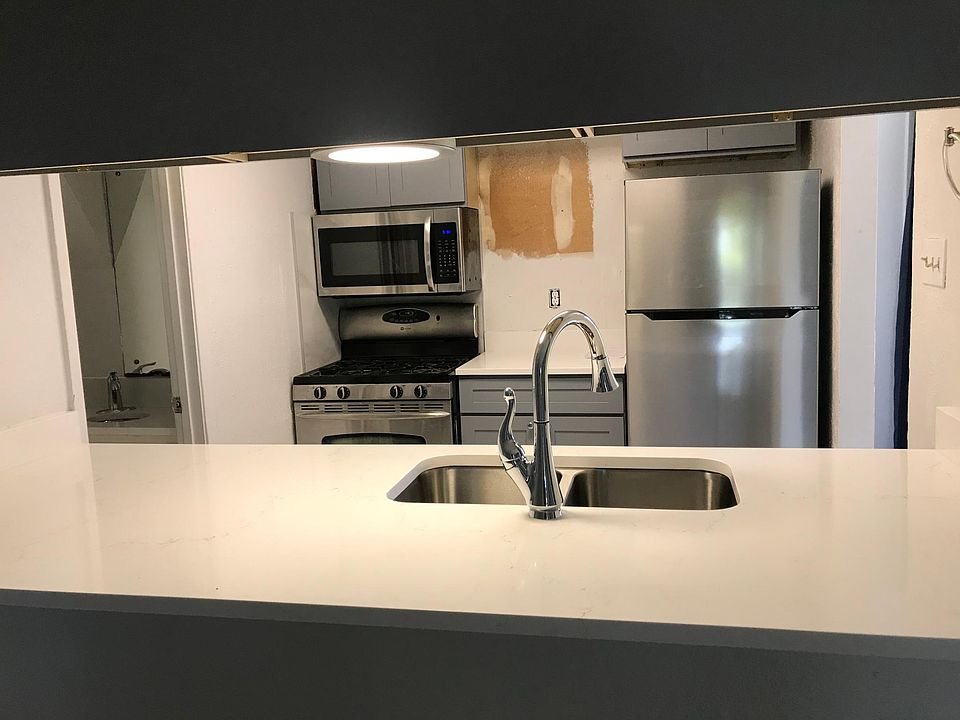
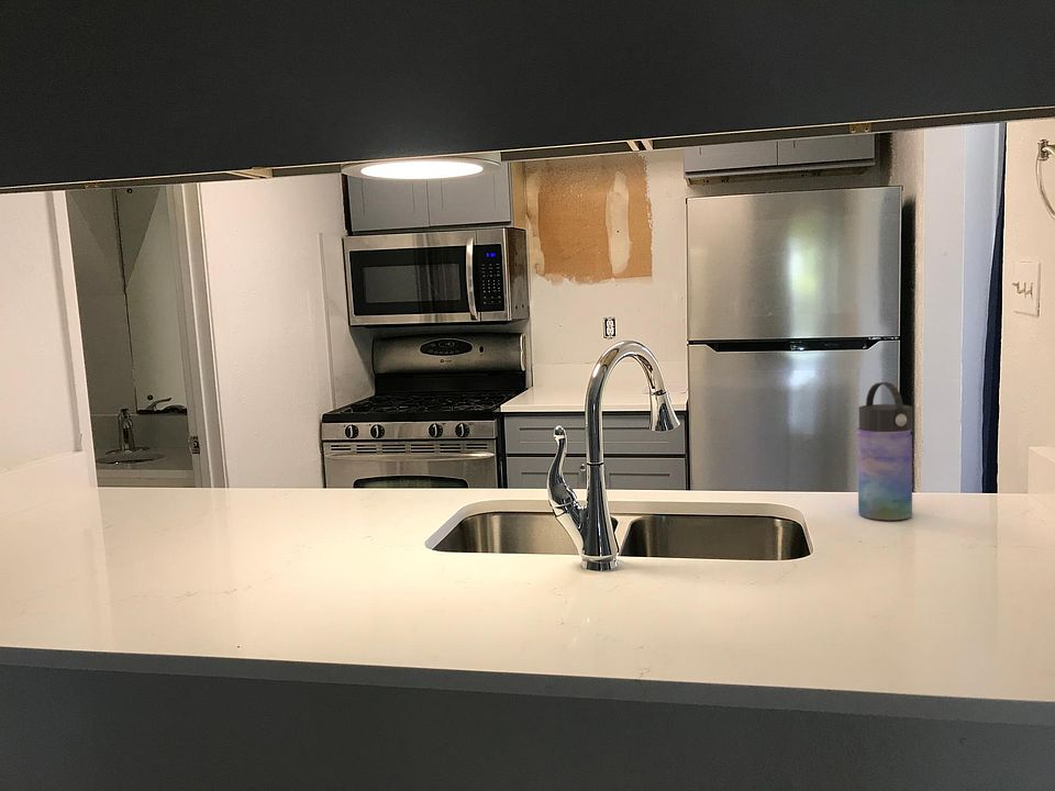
+ water bottle (884, 448)
